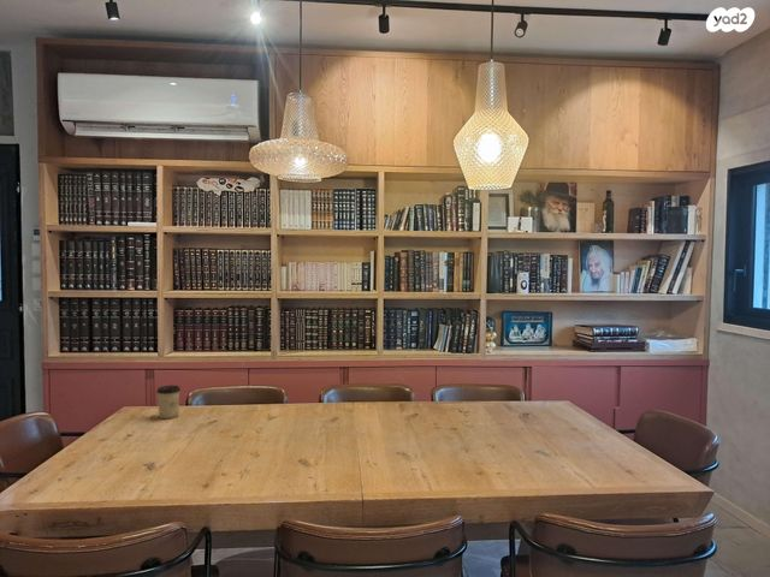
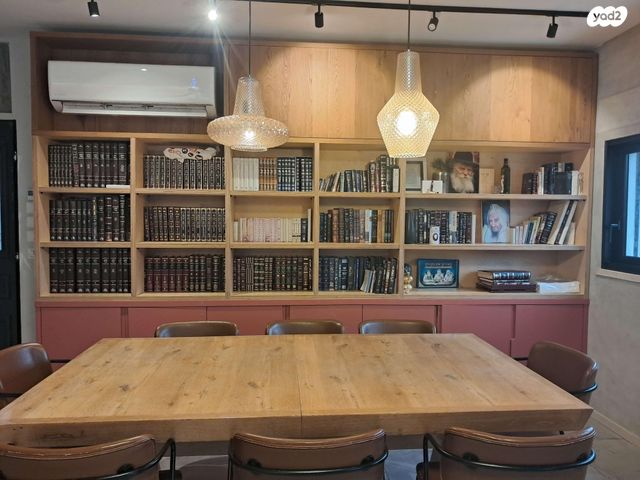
- cup (168, 401)
